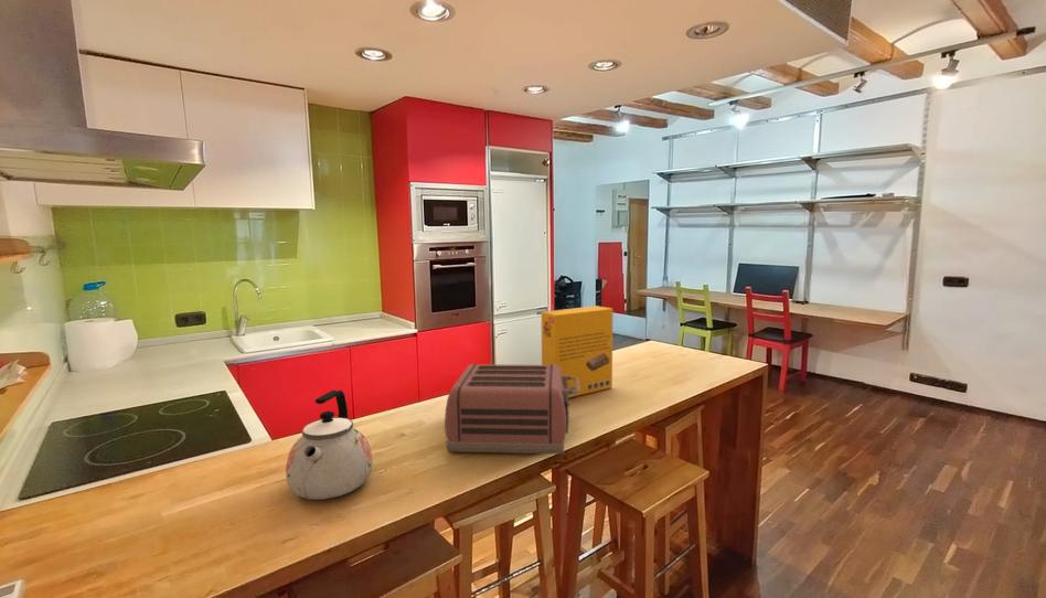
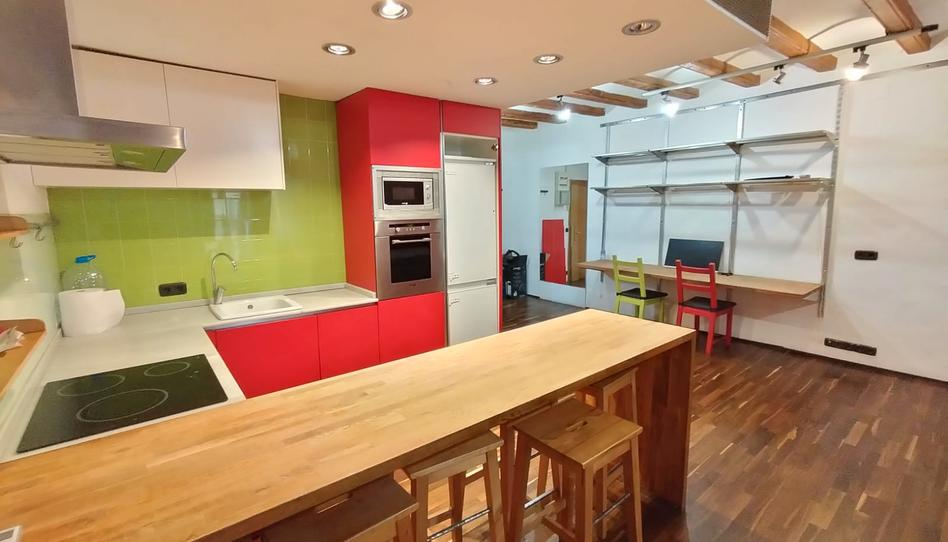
- toaster (516, 403)
- cereal box (577, 351)
- kettle (328, 440)
